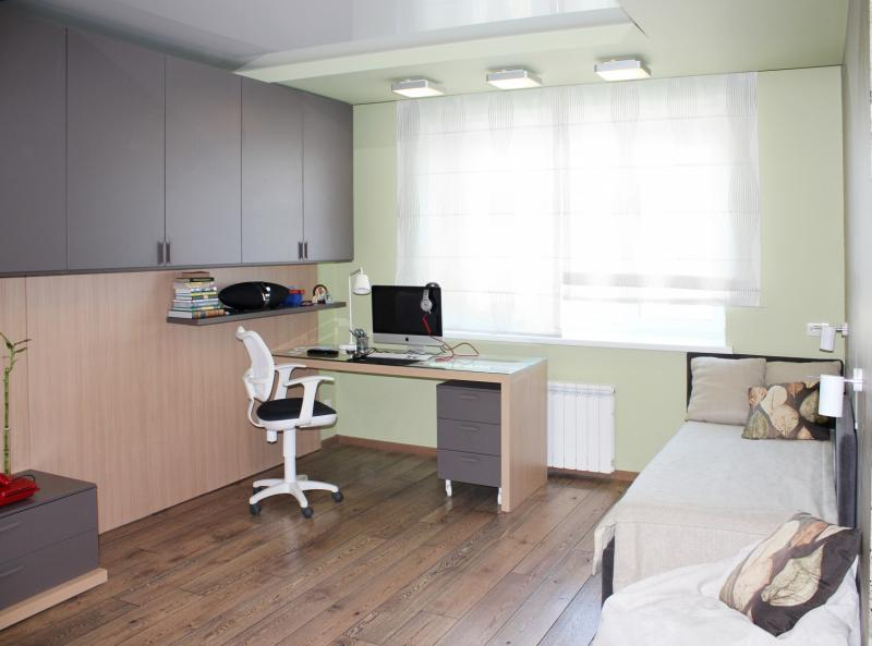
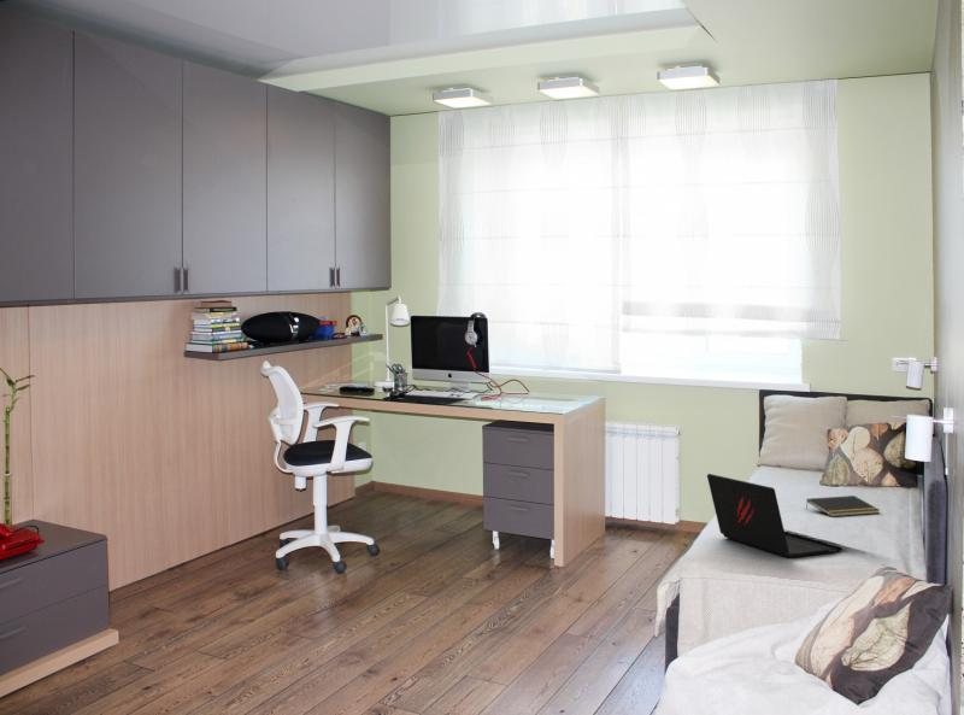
+ laptop (772, 511)
+ notepad (842, 505)
